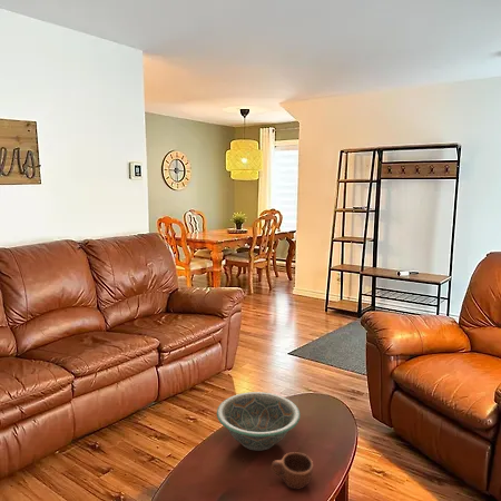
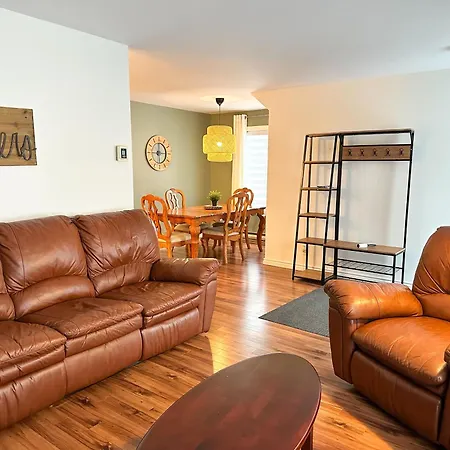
- mug (293, 473)
- decorative bowl (257, 425)
